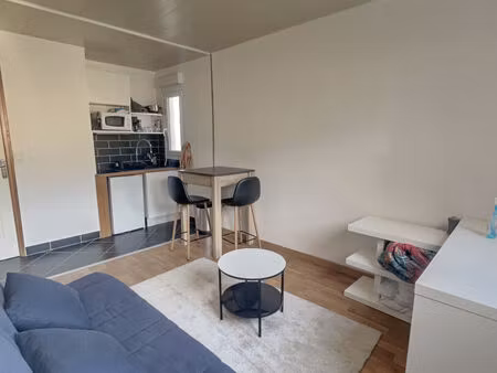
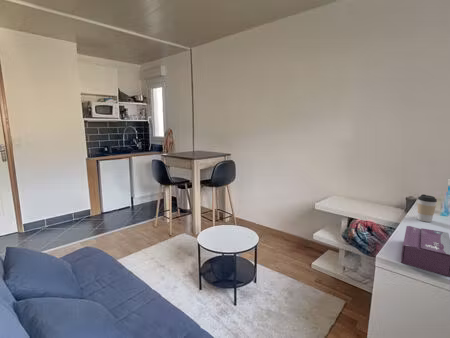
+ tissue box (425, 247)
+ coffee cup (426, 207)
